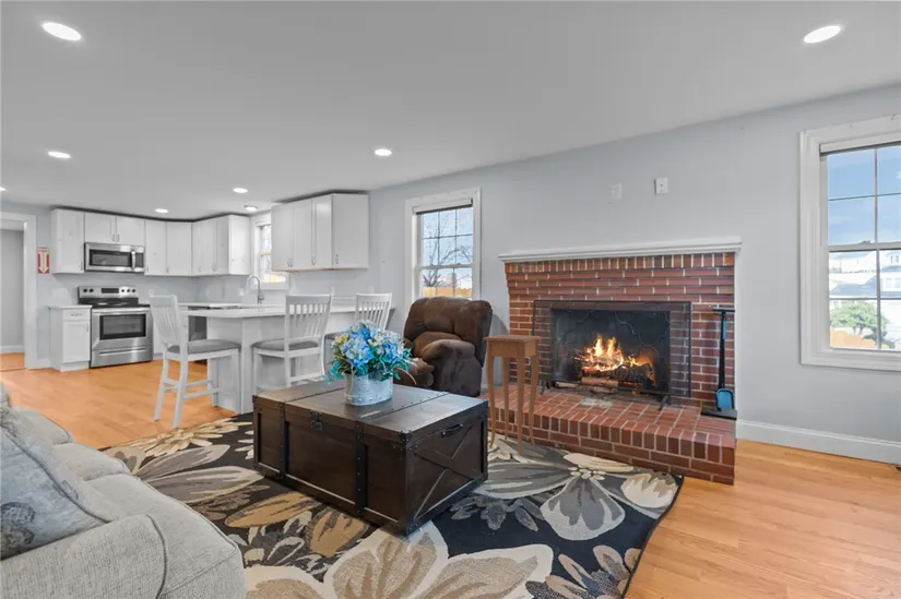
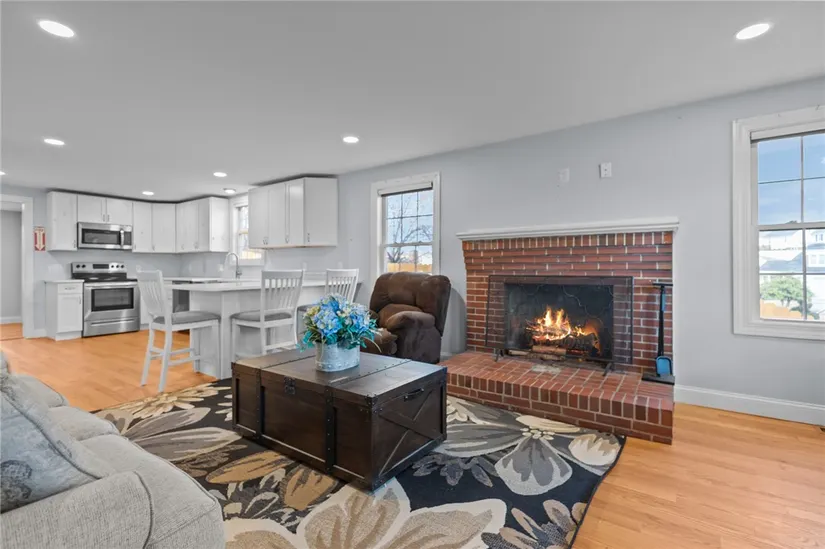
- side table (508, 392)
